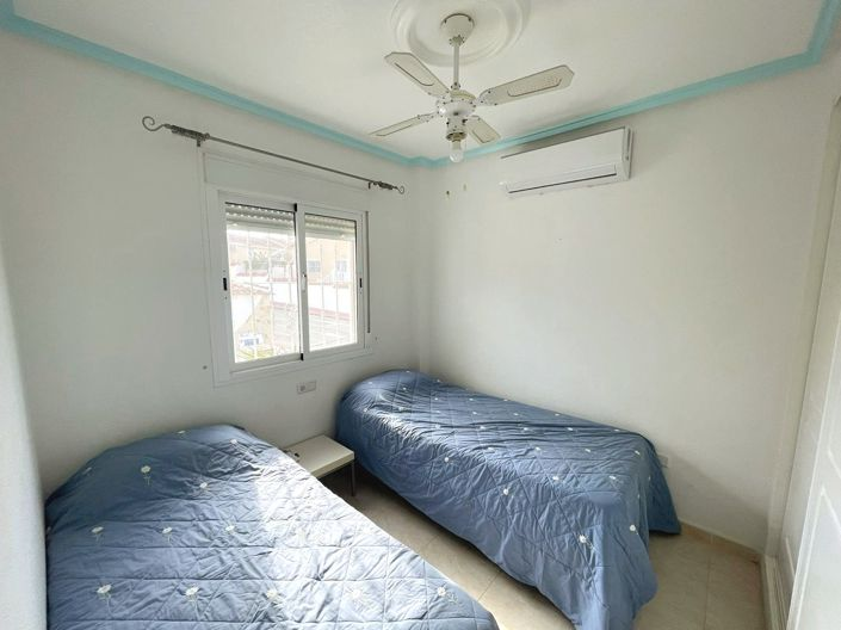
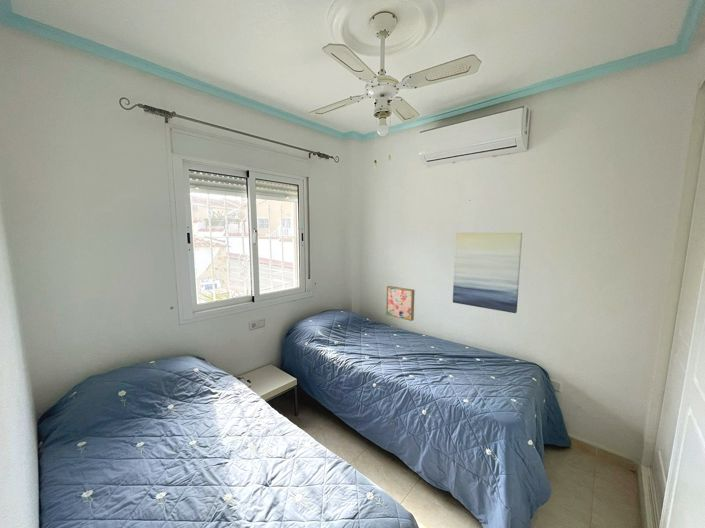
+ wall art (484, 270)
+ wall art (399, 302)
